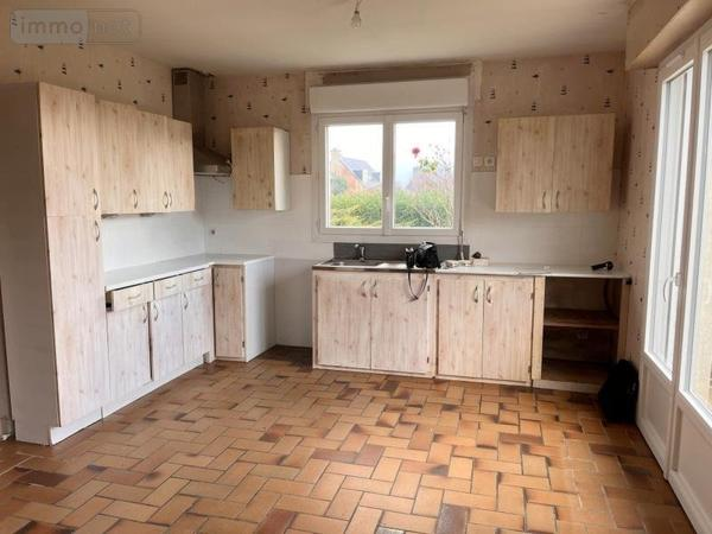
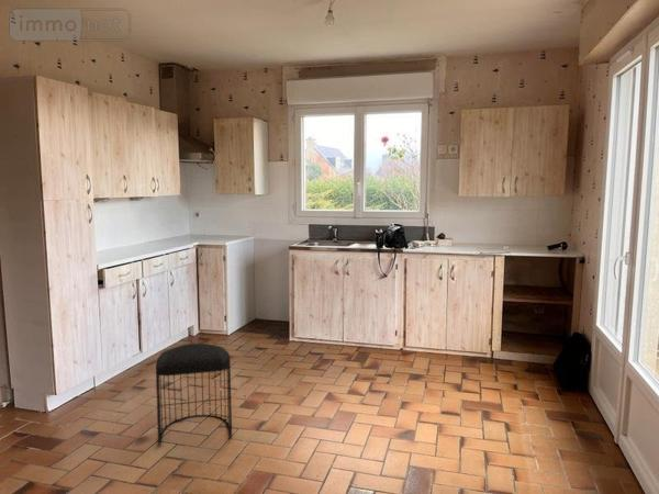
+ stool (194, 391)
